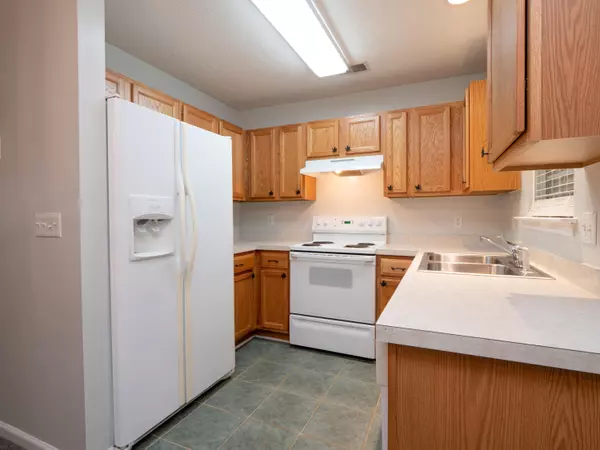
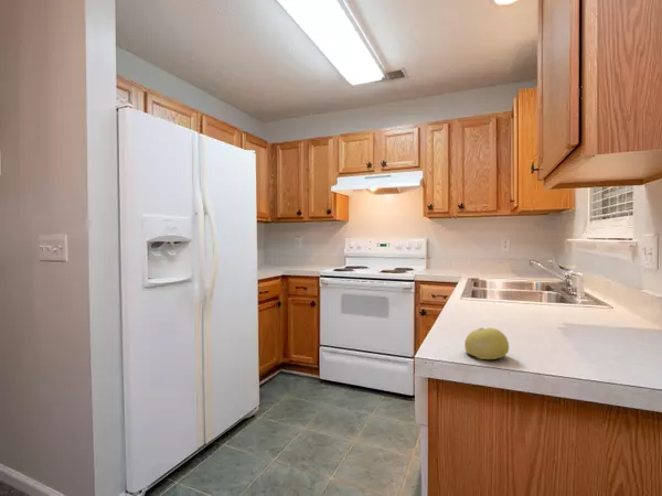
+ fruit (485, 341)
